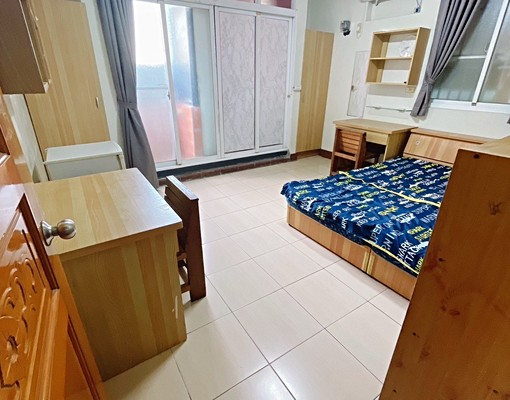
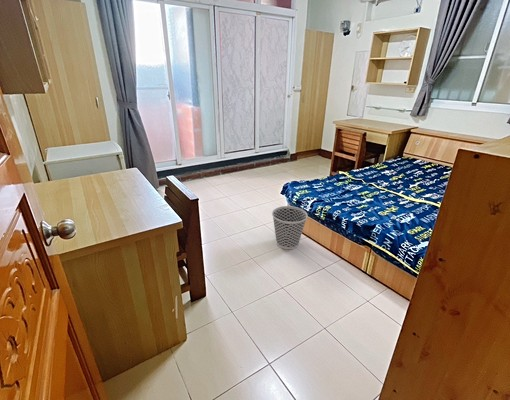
+ wastebasket (288, 228)
